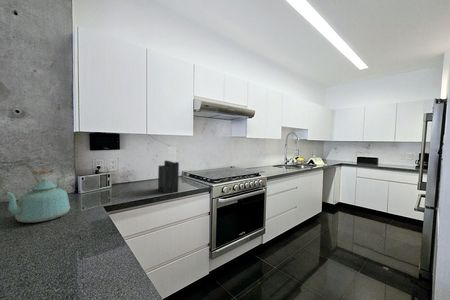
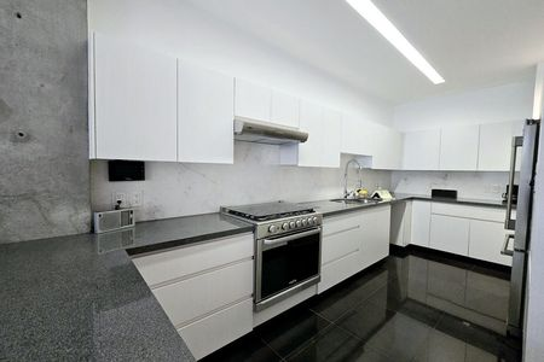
- knife block (166, 168)
- kettle (39, 194)
